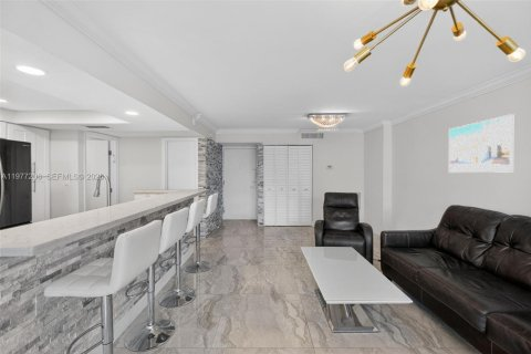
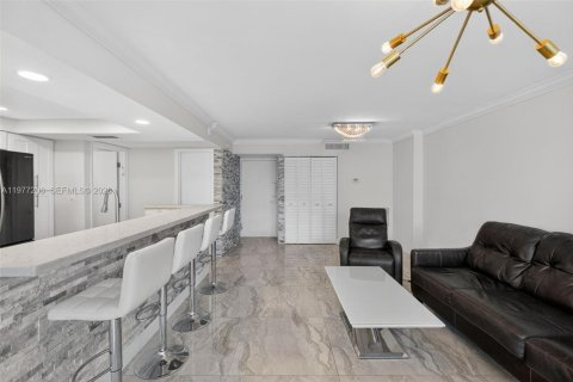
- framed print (476, 147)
